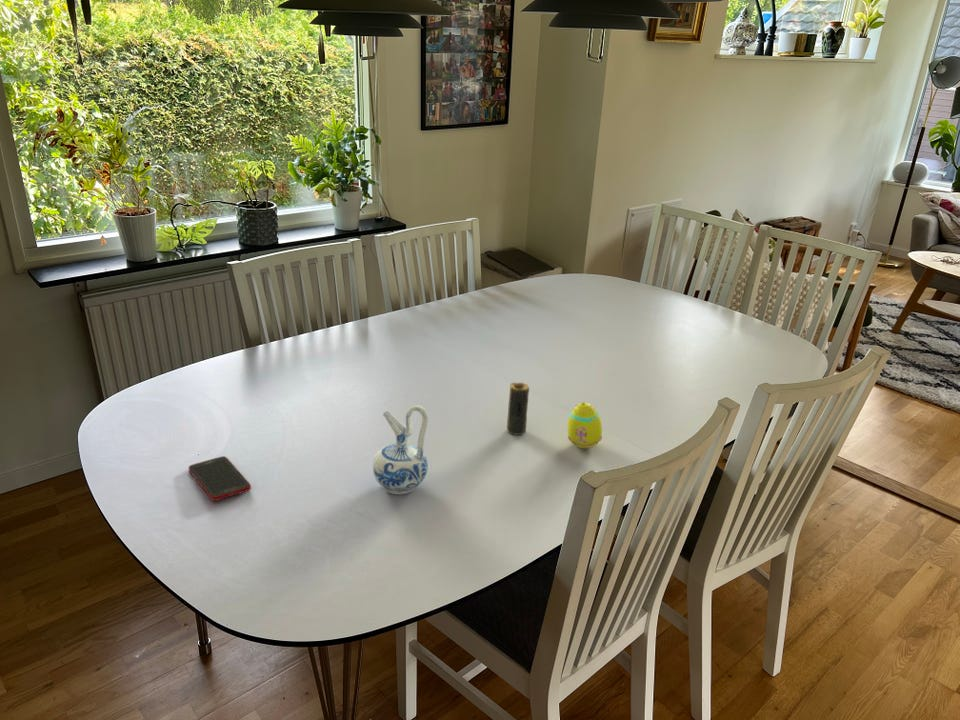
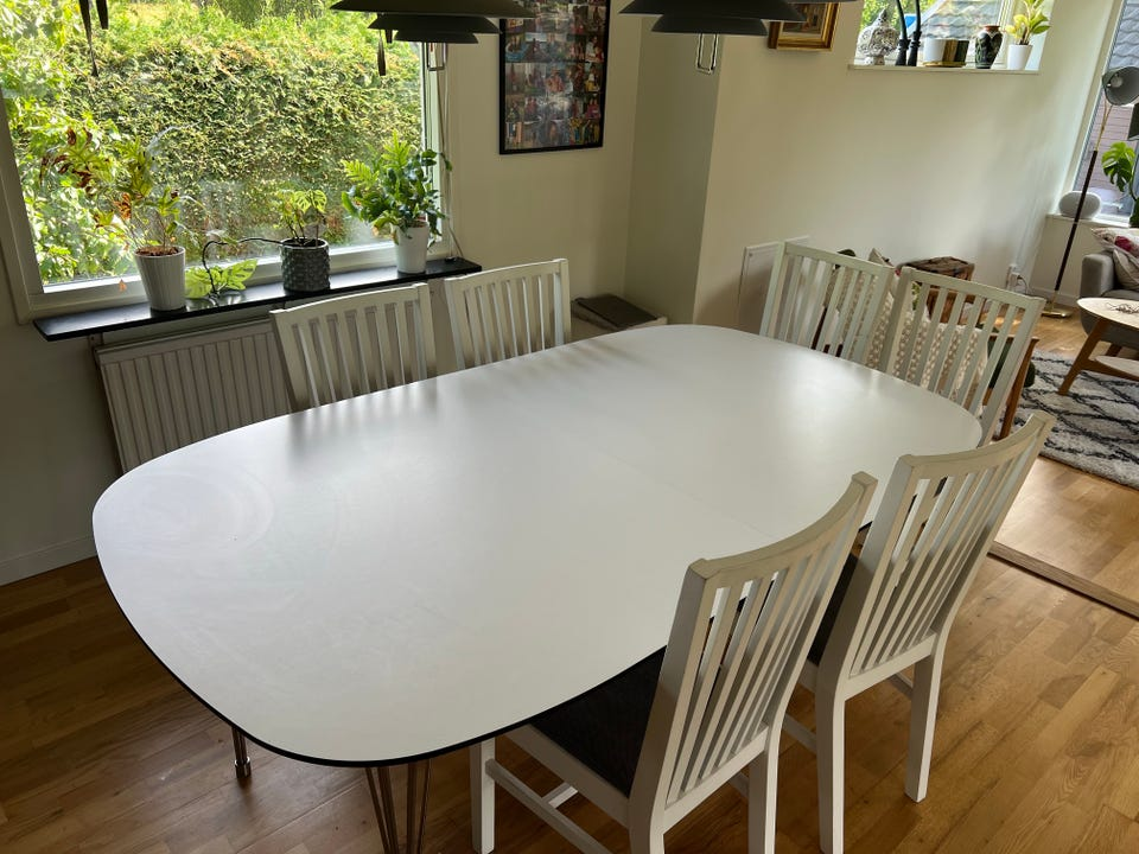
- egg (585, 424)
- cell phone (219, 477)
- candle (518, 408)
- ceramic pitcher (400, 446)
